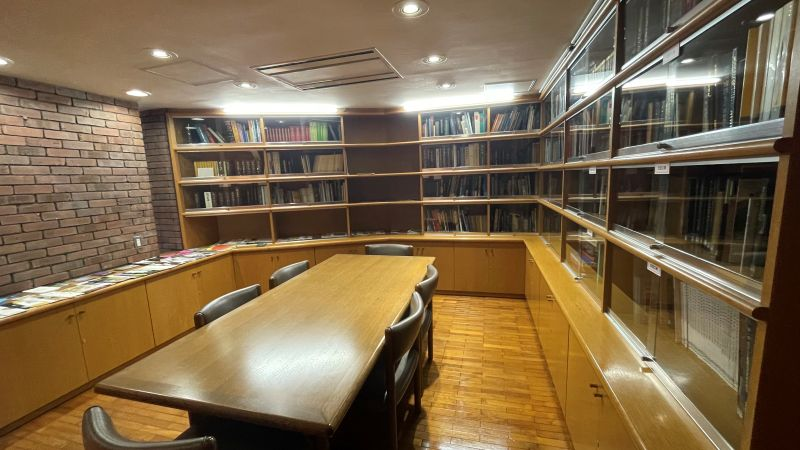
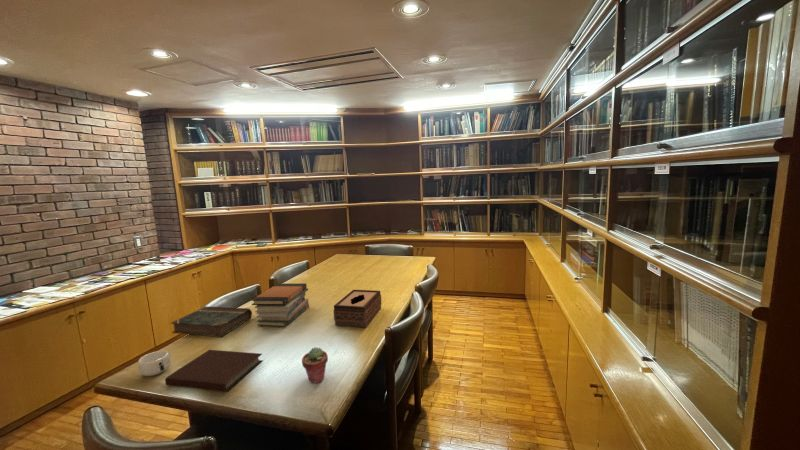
+ potted succulent (315, 363)
+ tissue box (358, 306)
+ book (213, 319)
+ mug (157, 362)
+ notebook (216, 368)
+ book stack (282, 303)
